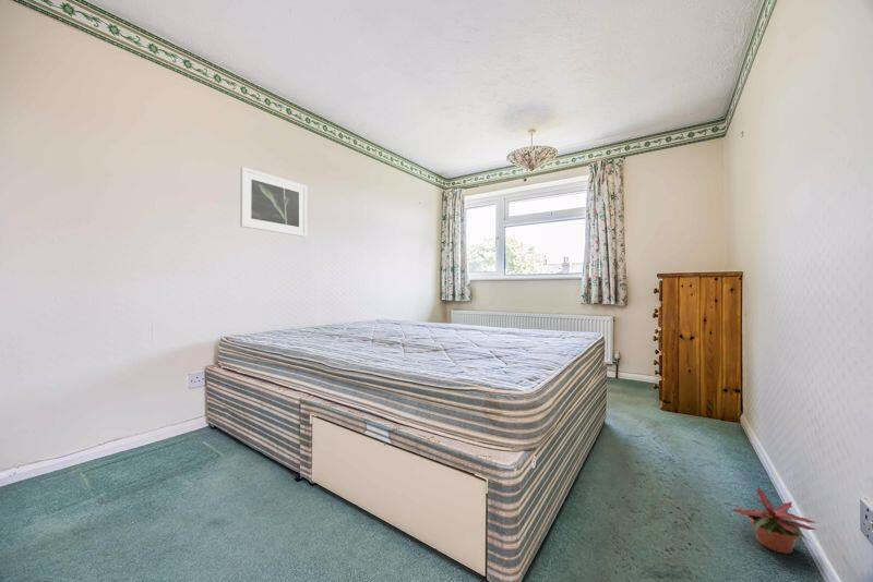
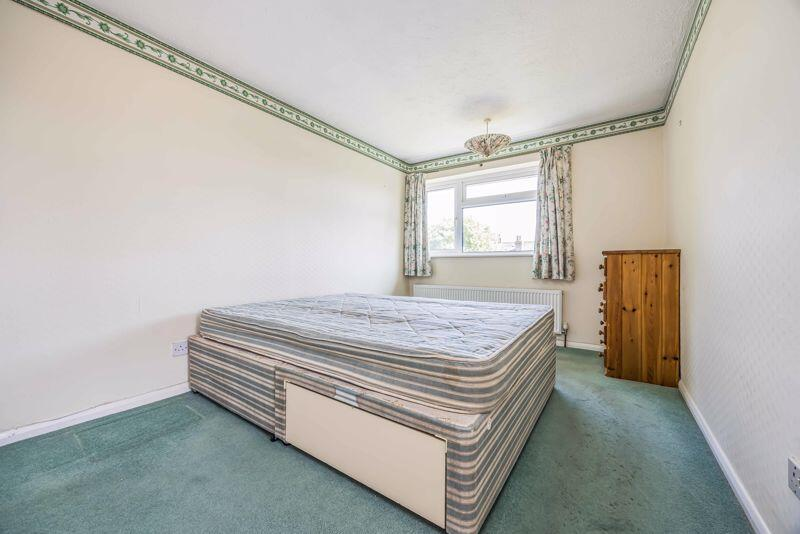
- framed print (276, 204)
- potted plant (772, 516)
